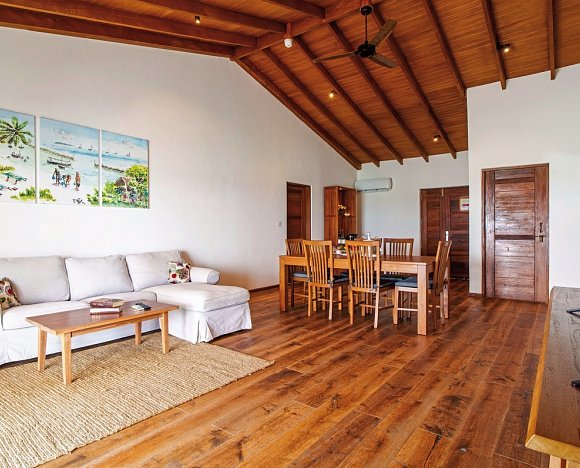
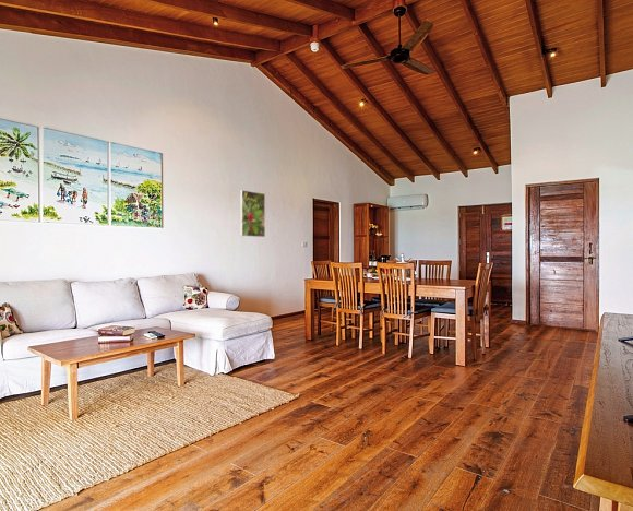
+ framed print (252, 214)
